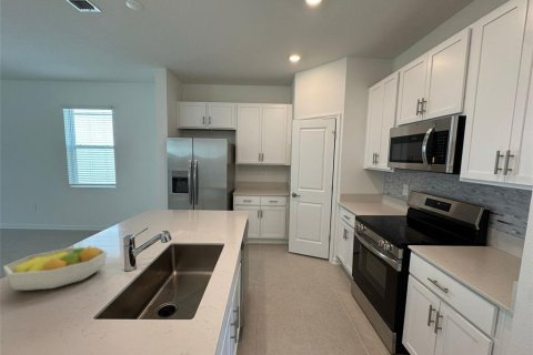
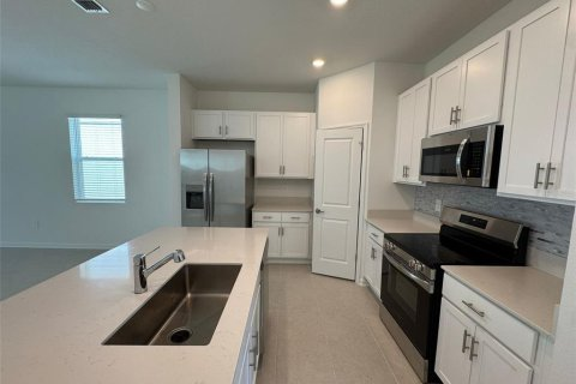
- fruit bowl (59, 263)
